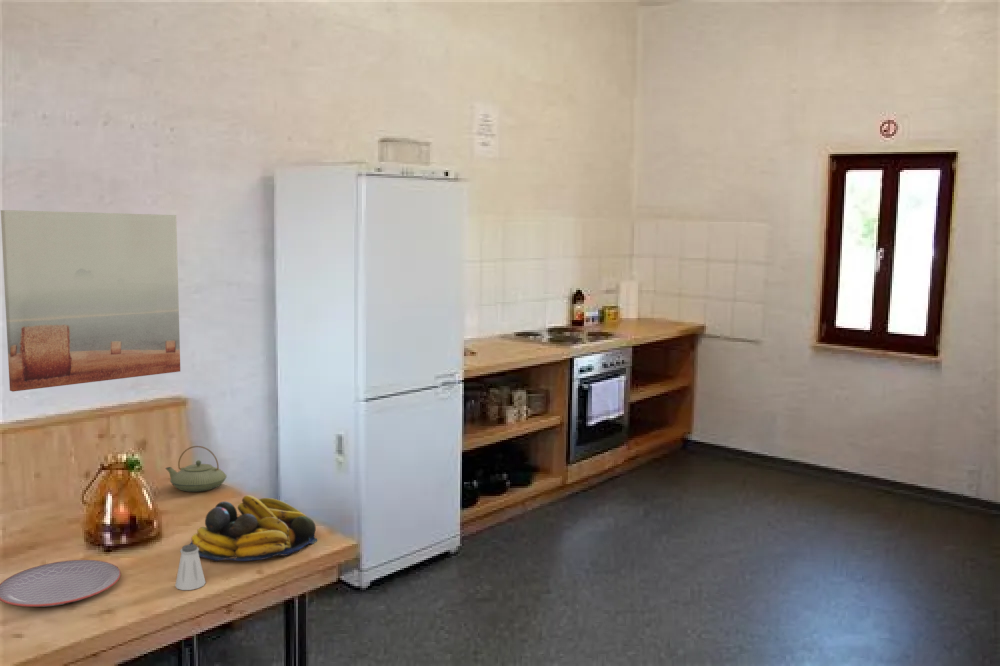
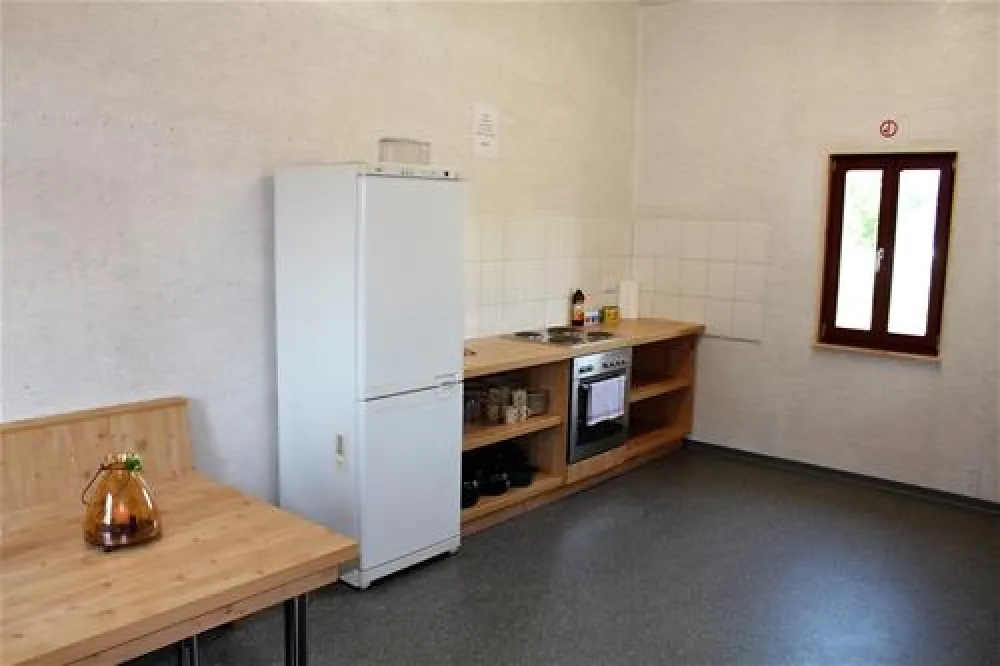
- fruit bowl (253, 520)
- teapot (194, 466)
- saltshaker (190, 565)
- wall art (97, 297)
- plate (60, 585)
